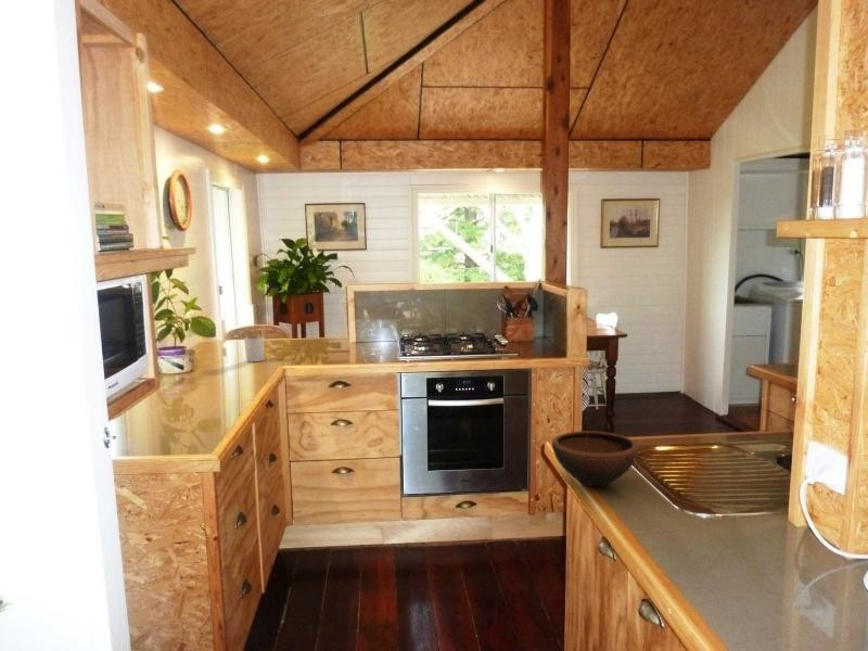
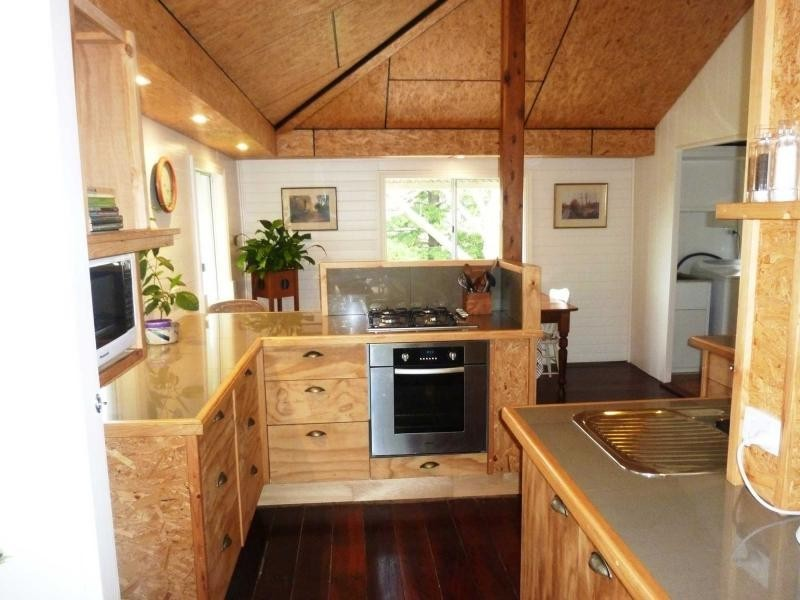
- utensil holder (253, 343)
- bowl (593, 461)
